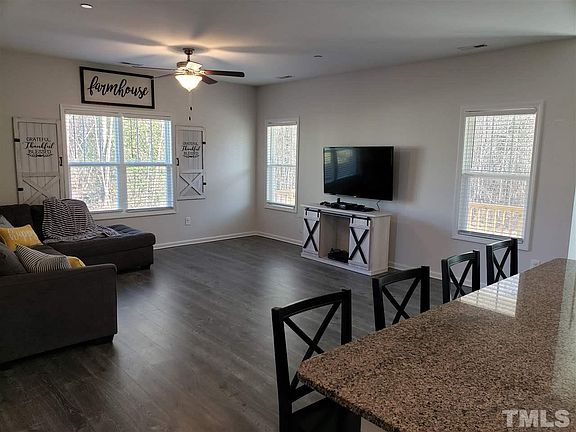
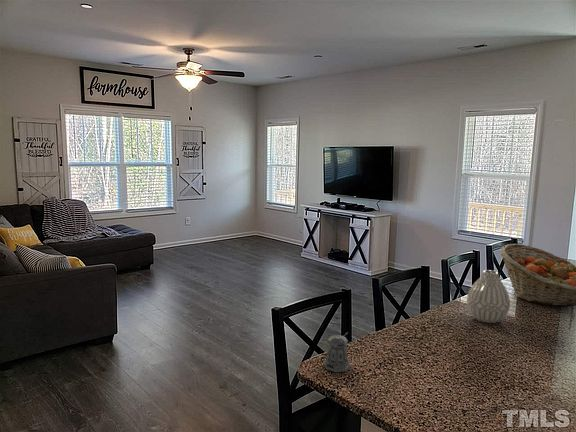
+ fruit basket (544, 273)
+ vase (488, 295)
+ pepper shaker (339, 349)
